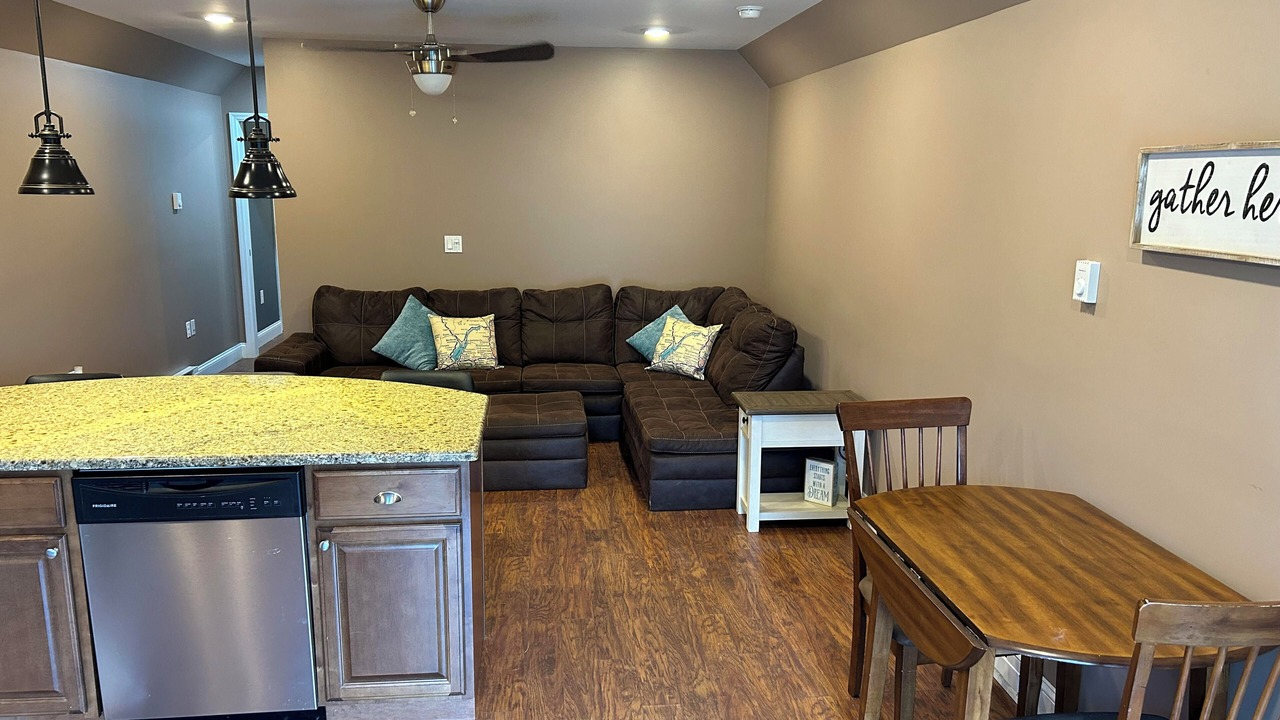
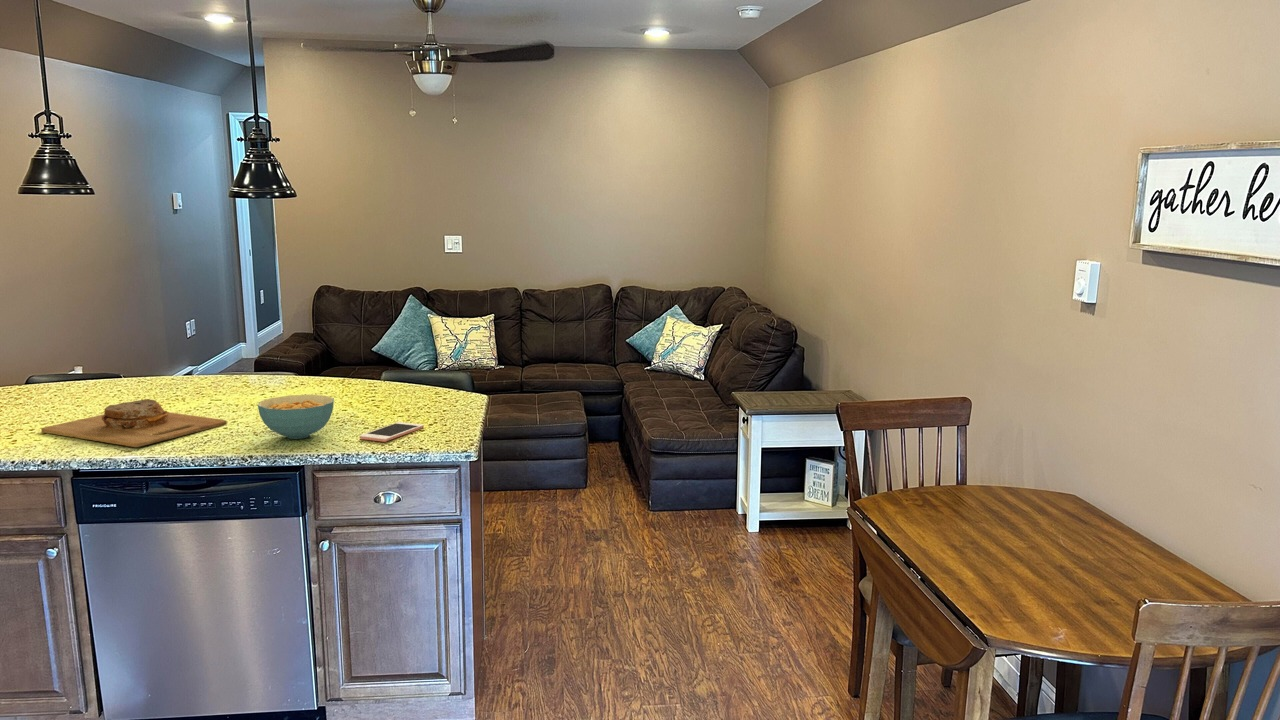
+ cutting board (135, 414)
+ cereal bowl (297, 419)
+ cell phone (392, 431)
